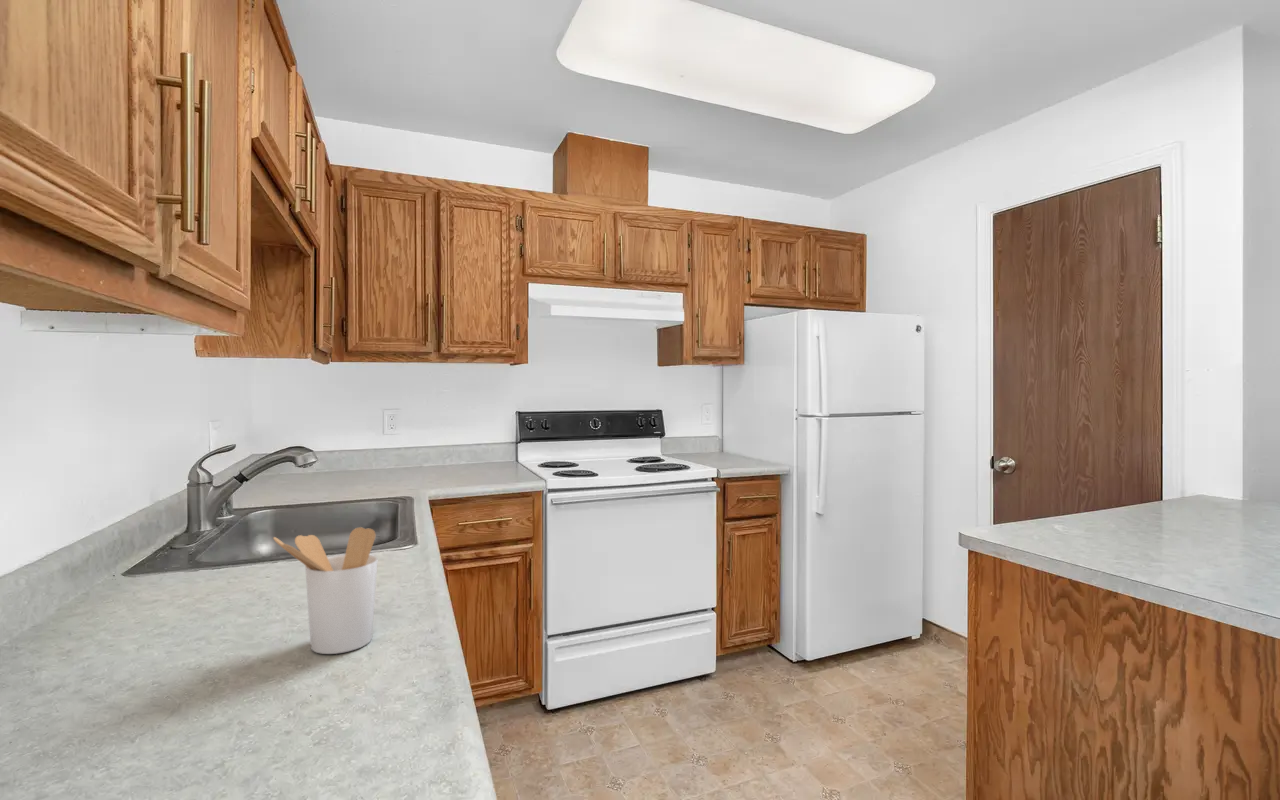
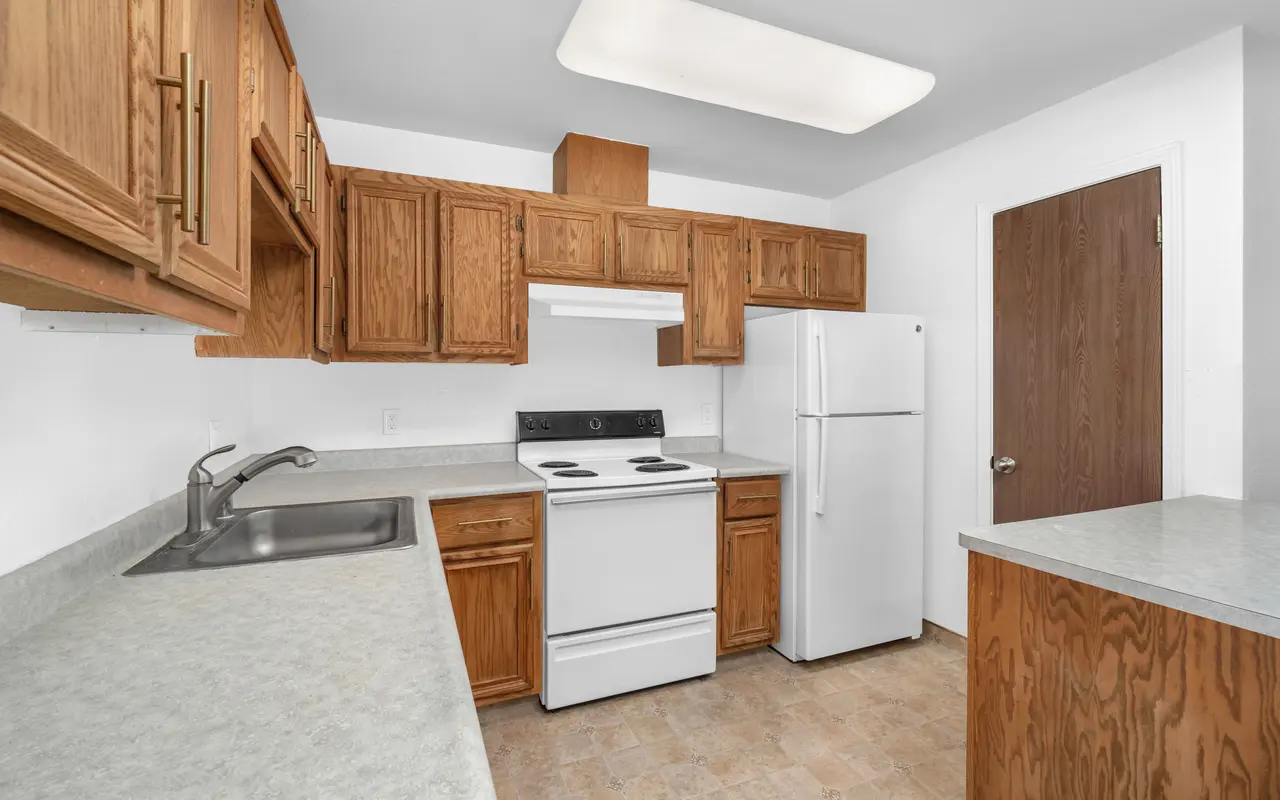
- utensil holder (325, 587)
